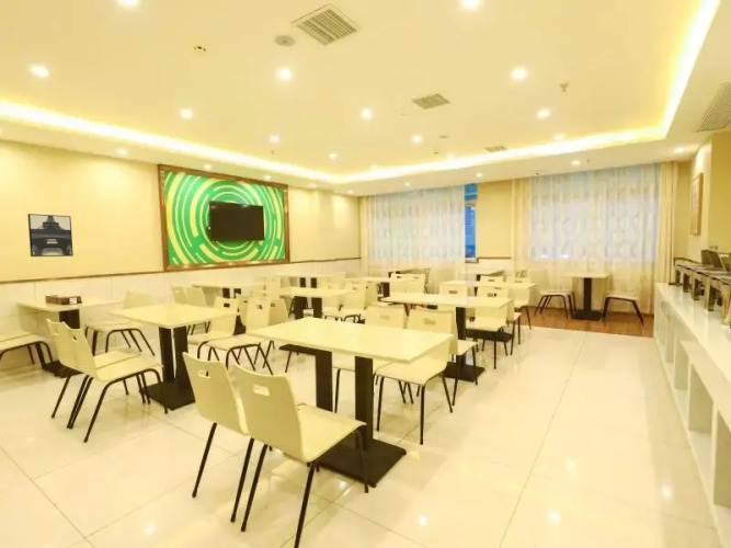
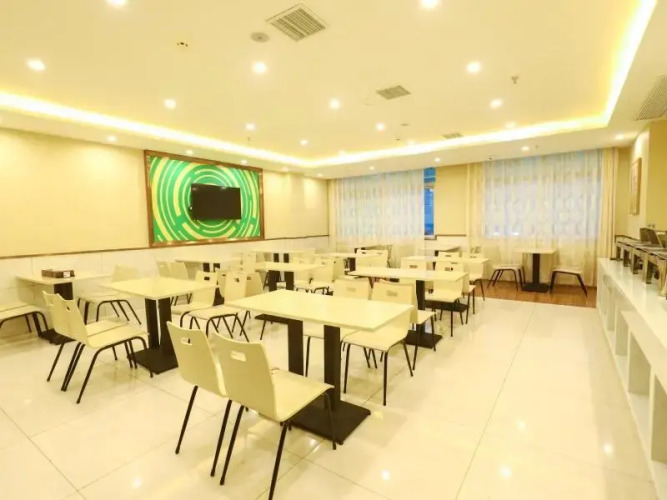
- wall art (50, 236)
